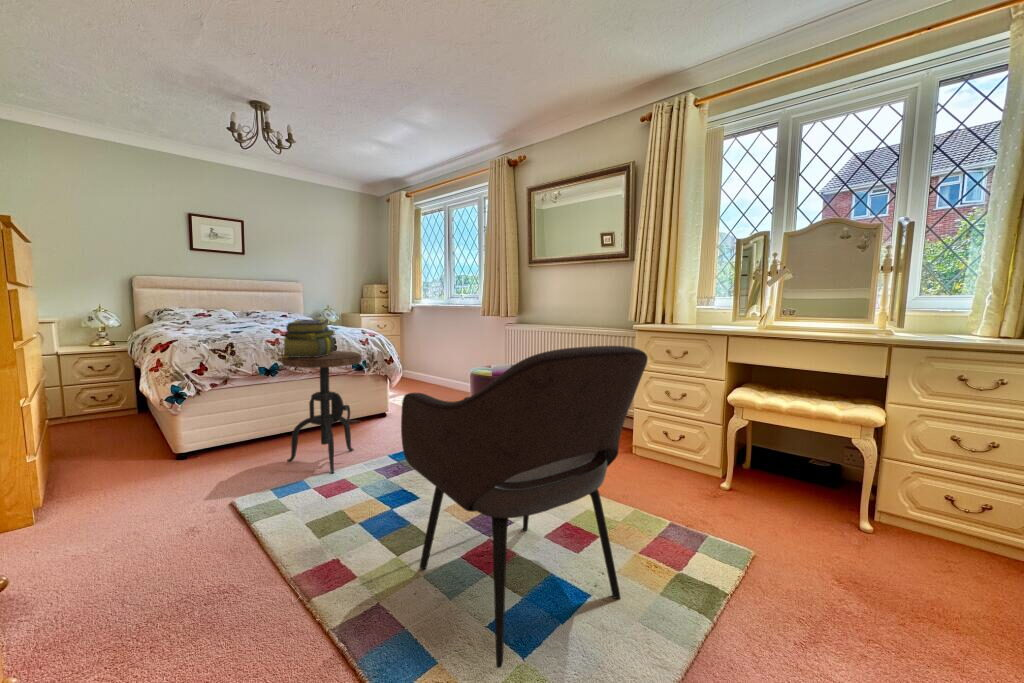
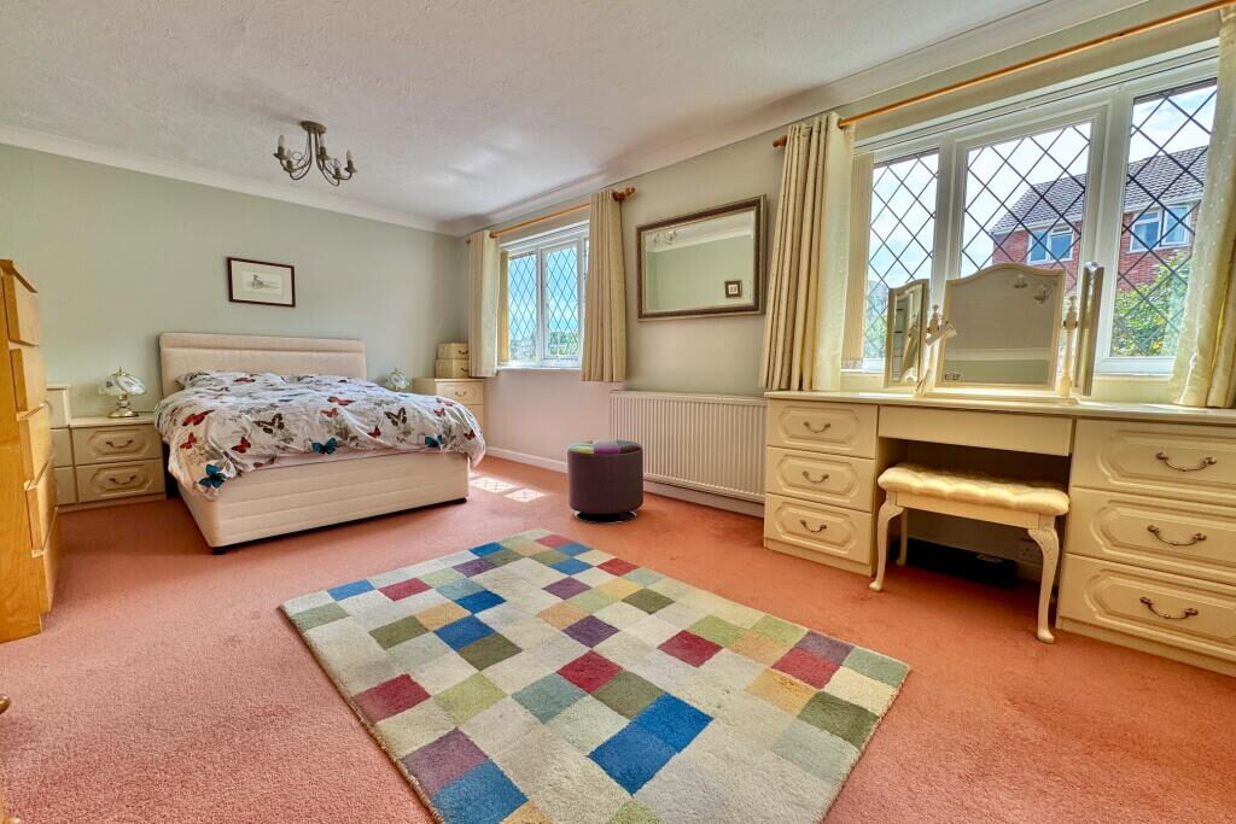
- armchair (526, 467)
- side table (323, 408)
- stack of books (310, 337)
